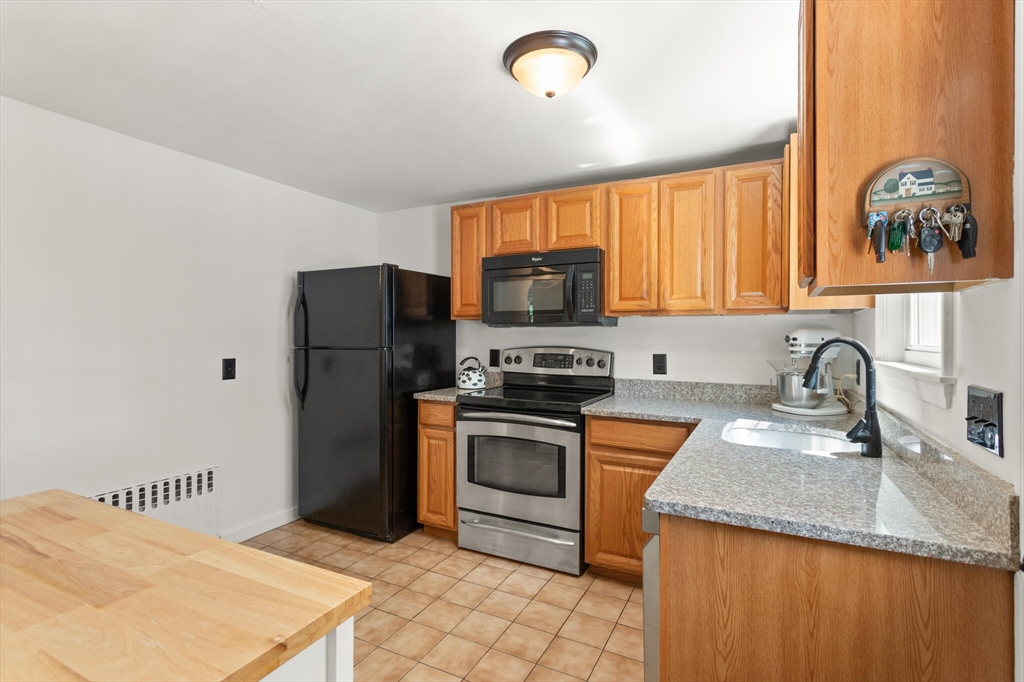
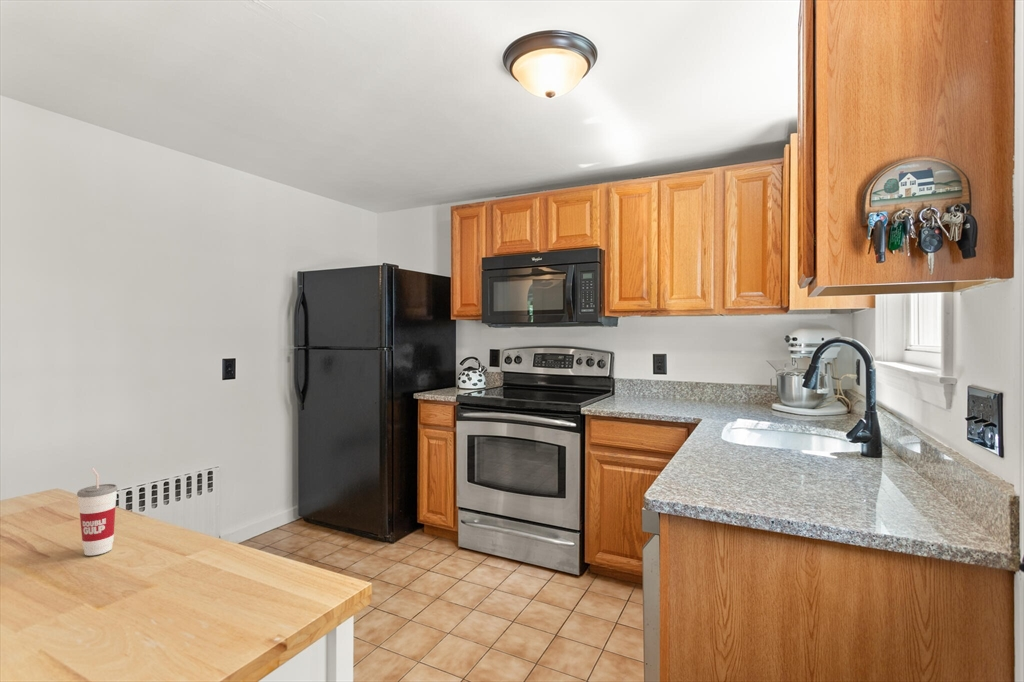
+ cup (97, 508)
